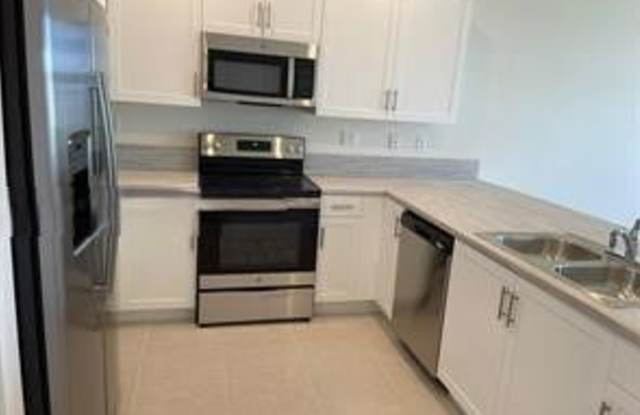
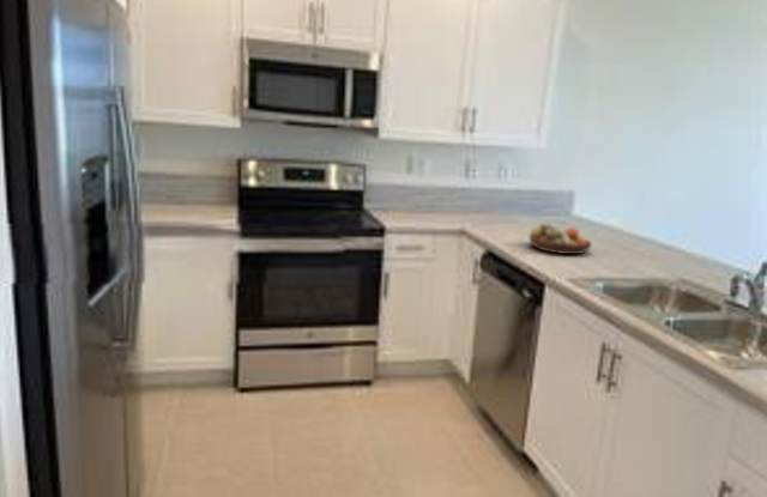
+ fruit bowl (560, 236)
